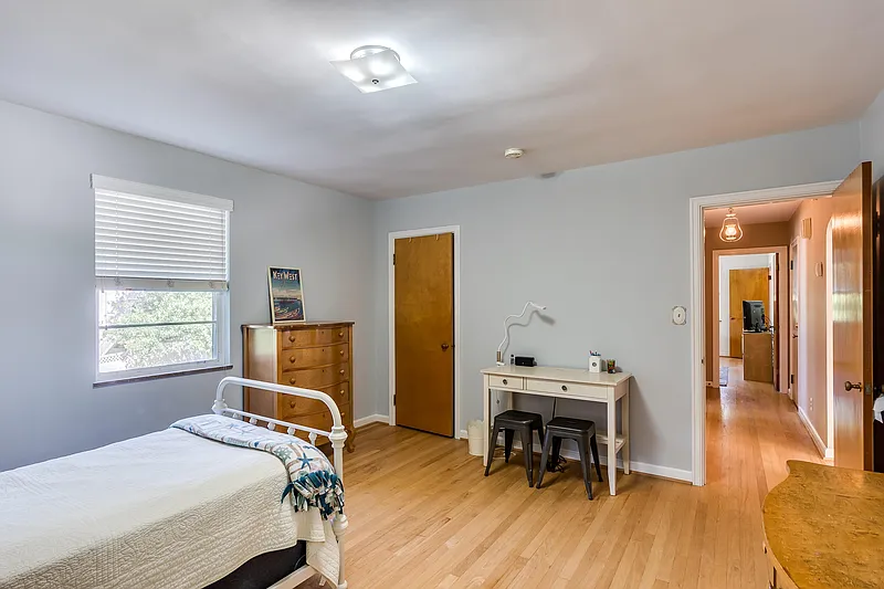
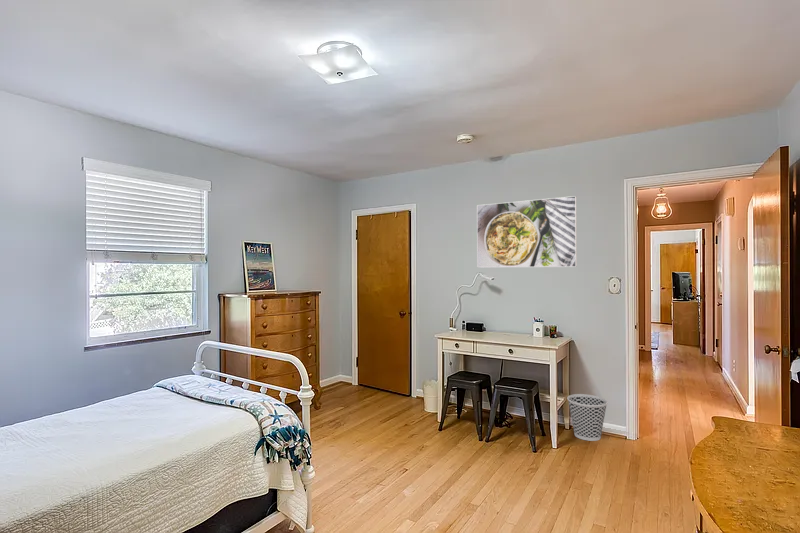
+ wastebasket (587, 417)
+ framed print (523, 234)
